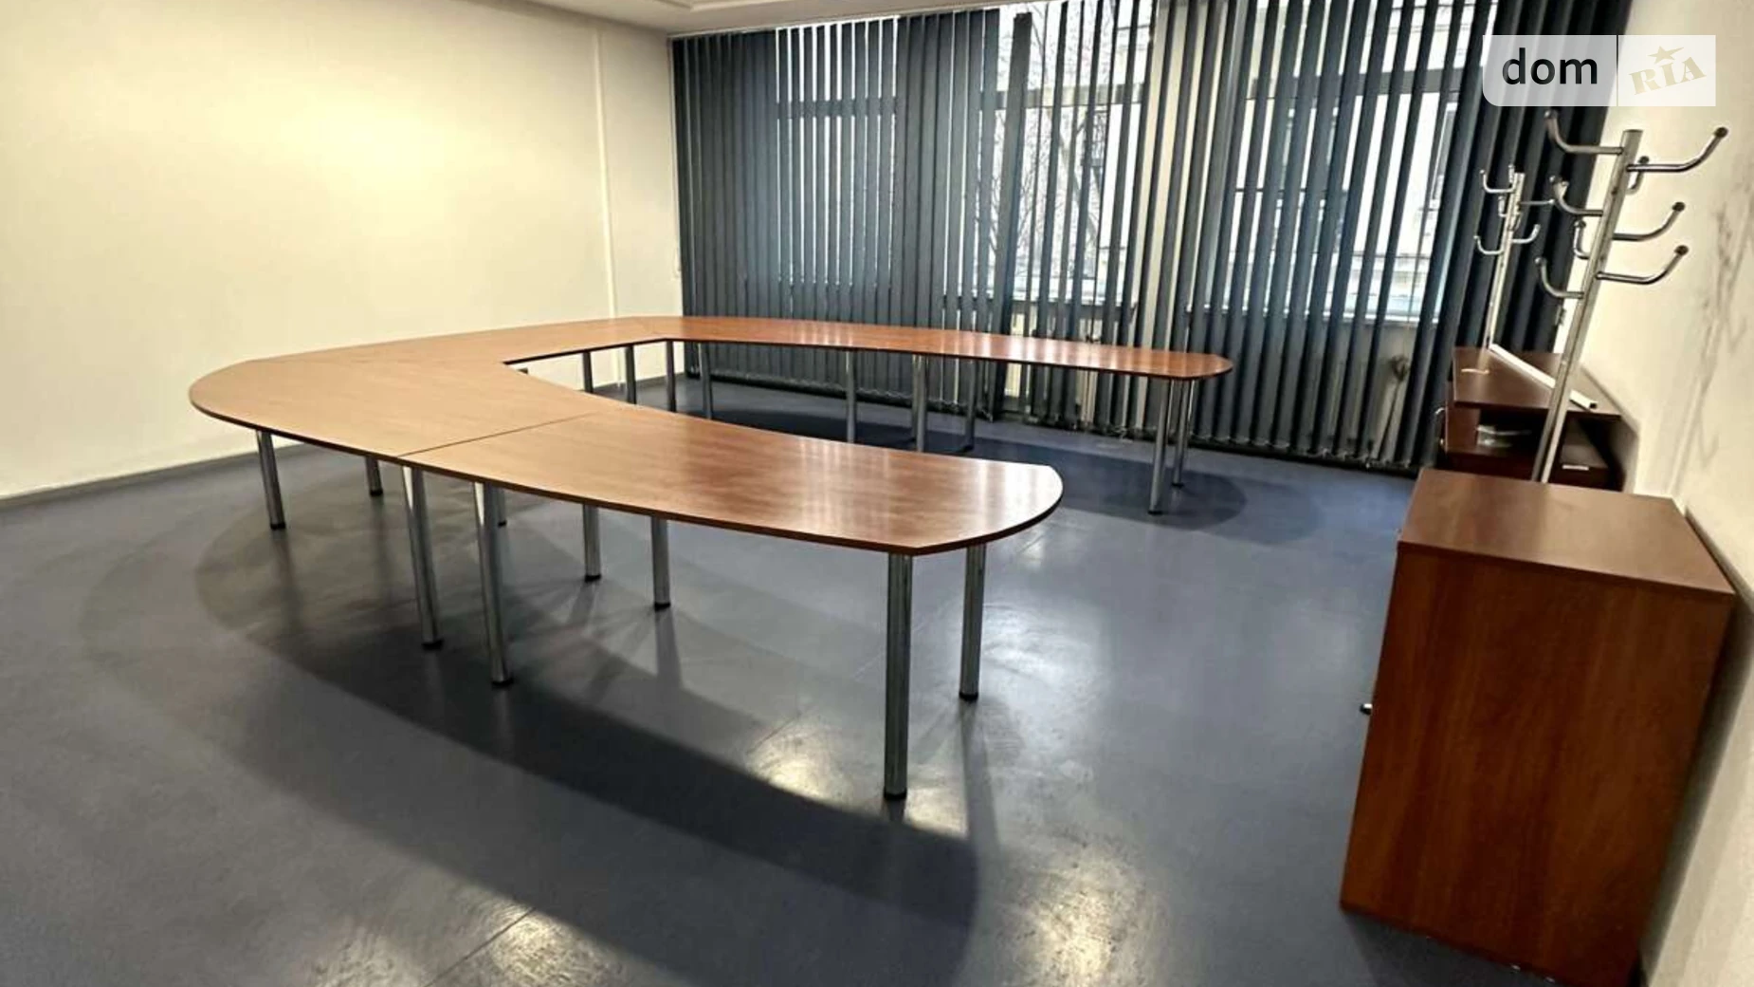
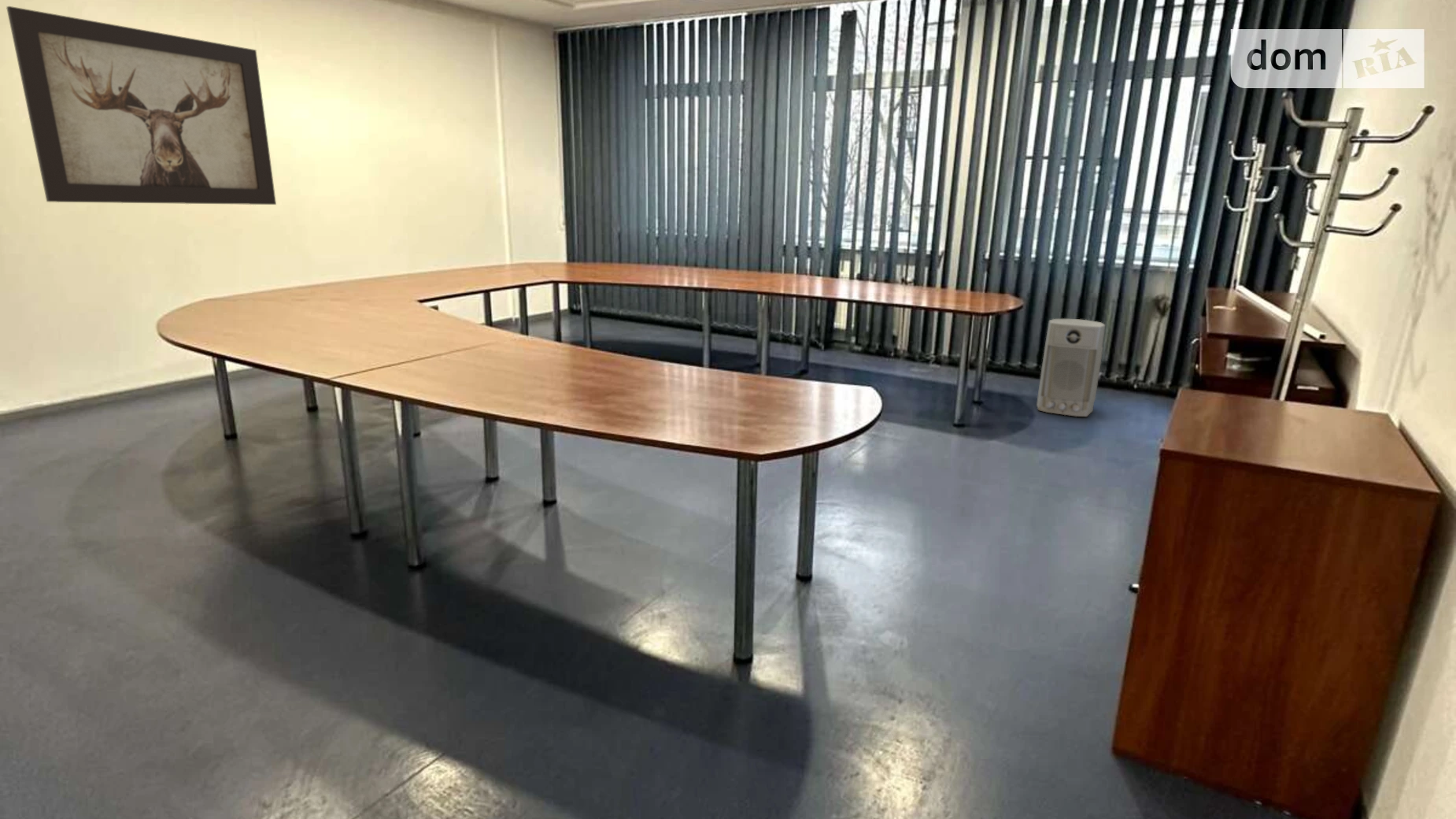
+ wall art (160, 119)
+ air purifier (1070, 365)
